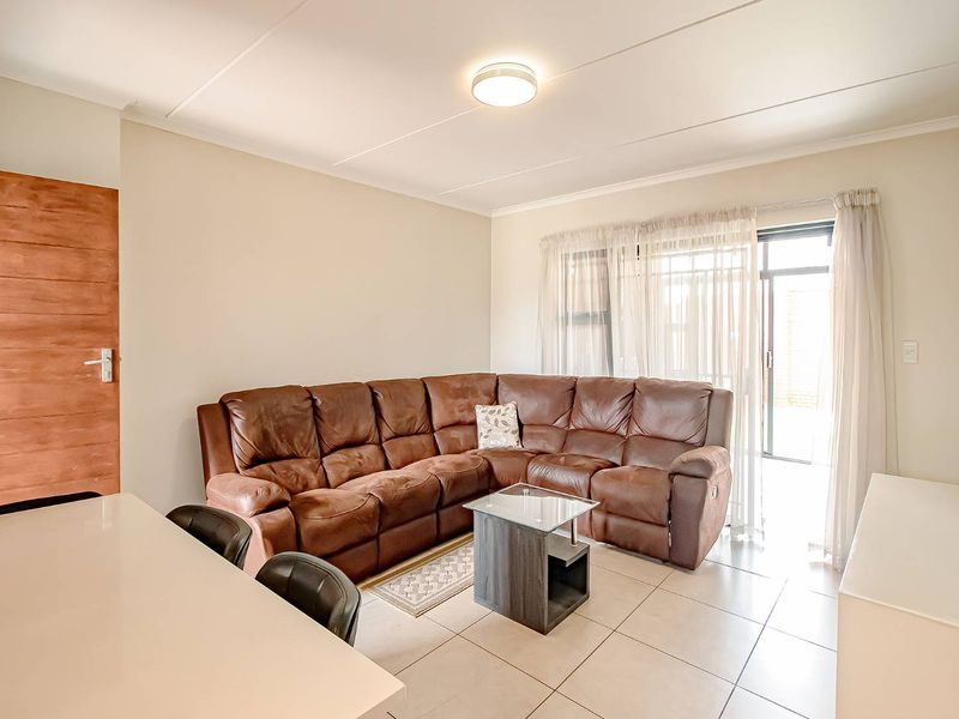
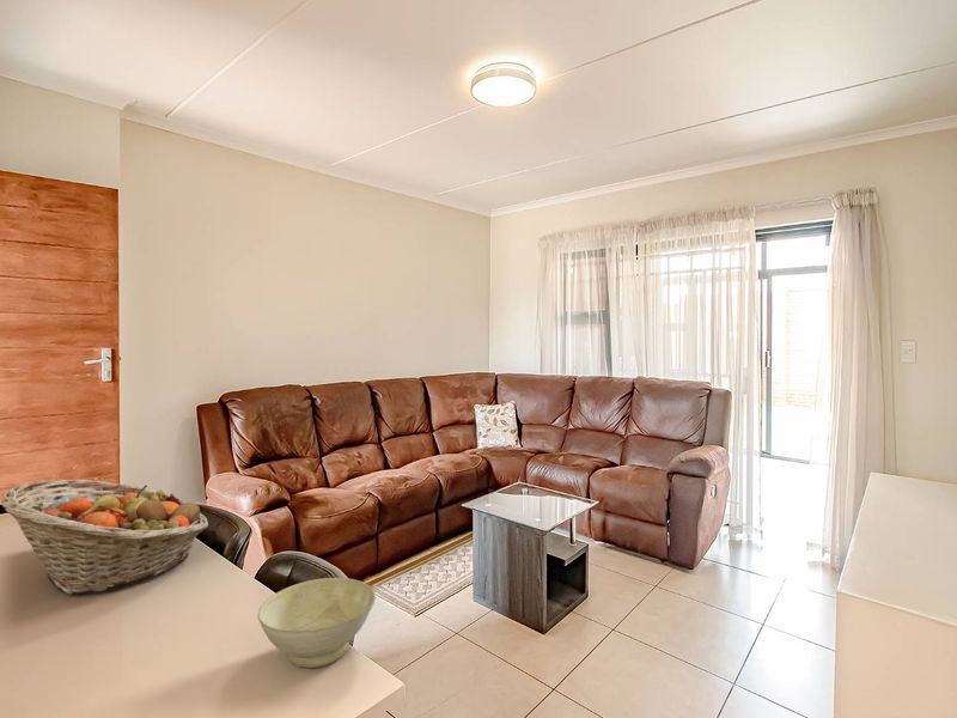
+ bowl (318, 625)
+ fruit basket (114, 522)
